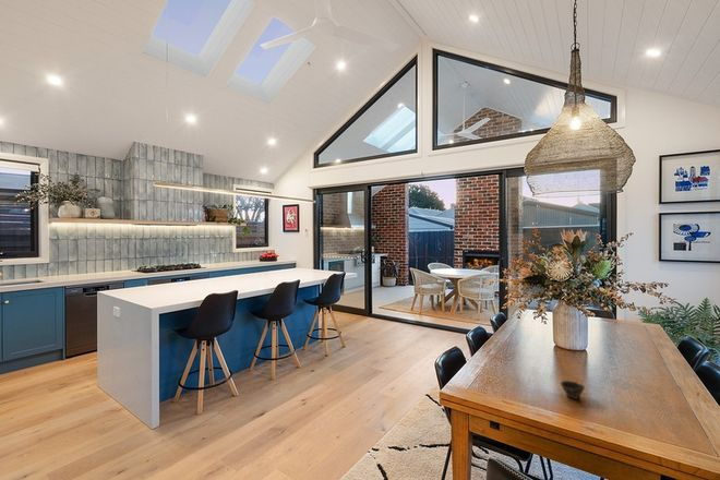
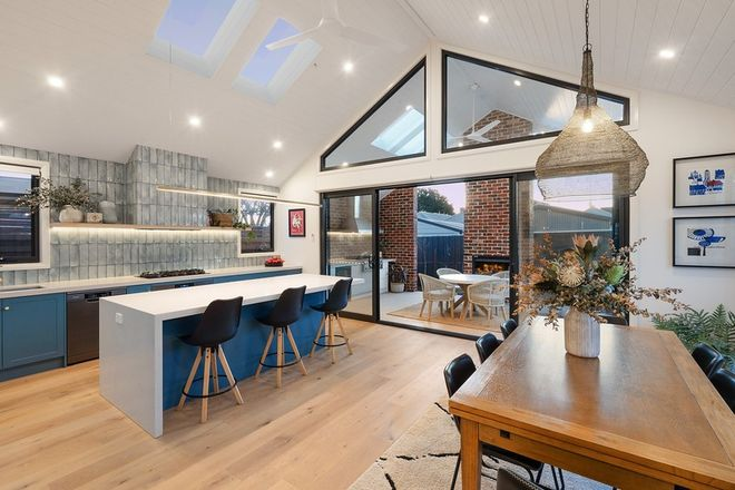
- cup (572, 391)
